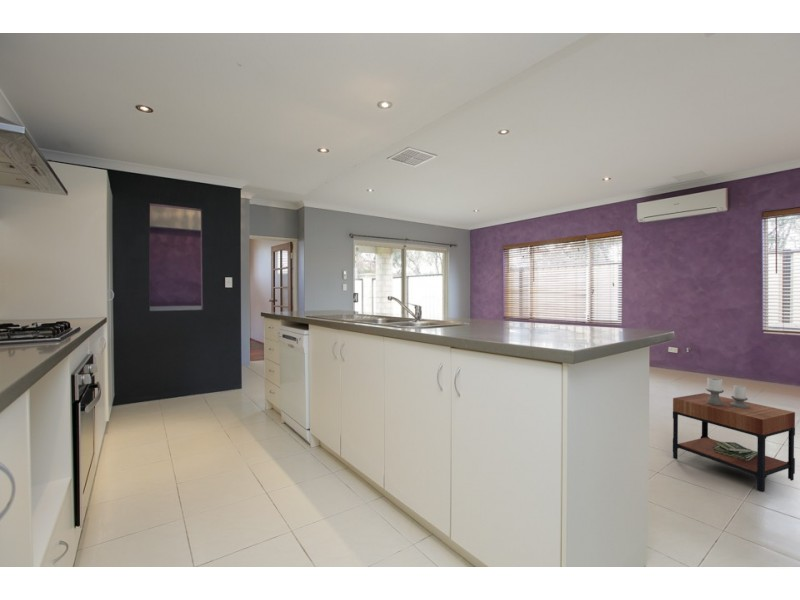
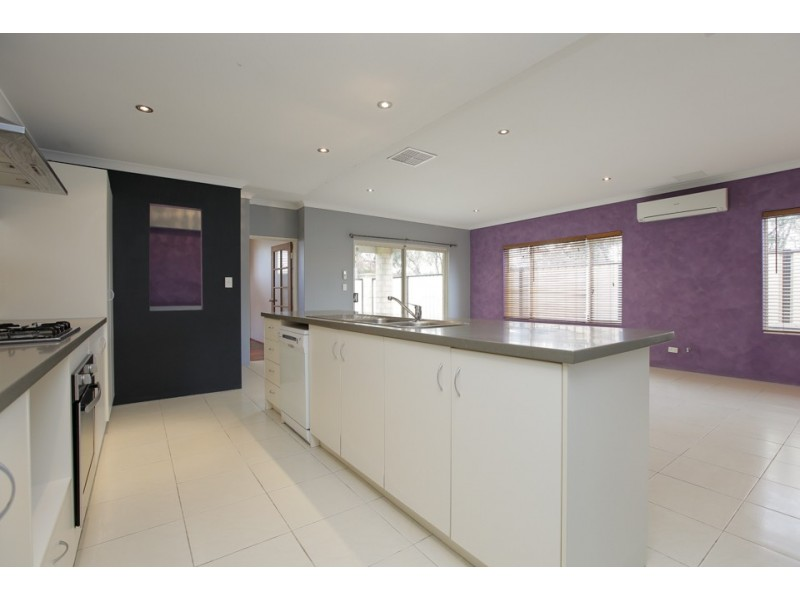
- side table (729, 424)
